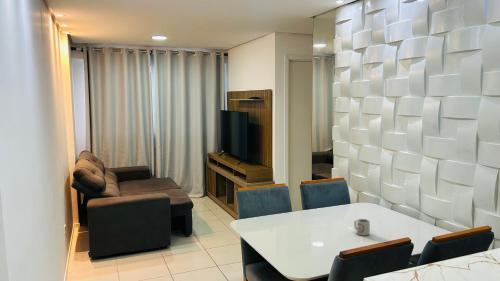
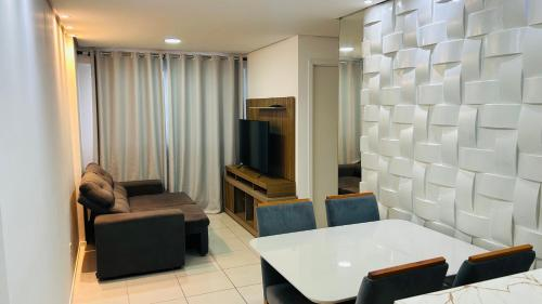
- cup (361, 226)
